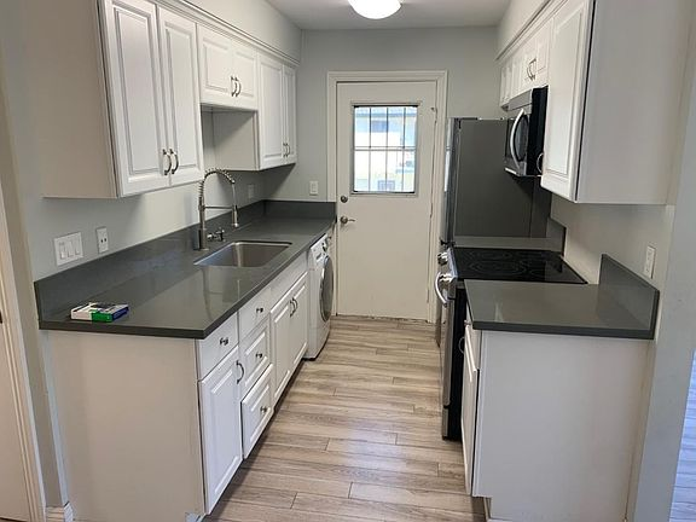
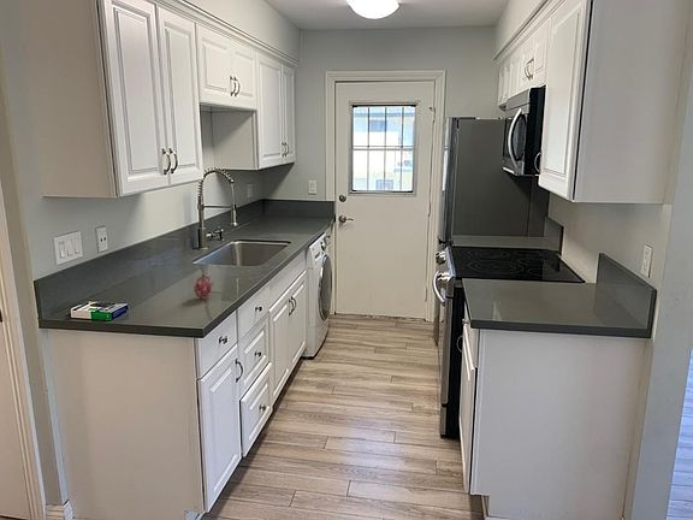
+ fruit (202, 284)
